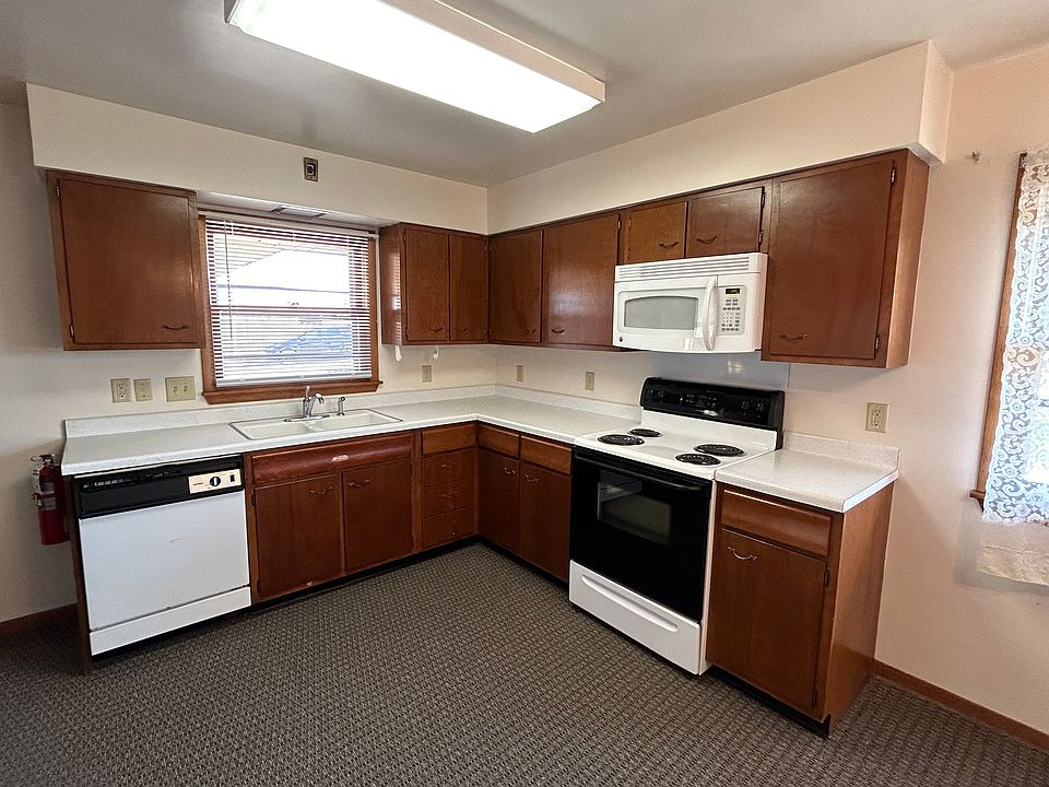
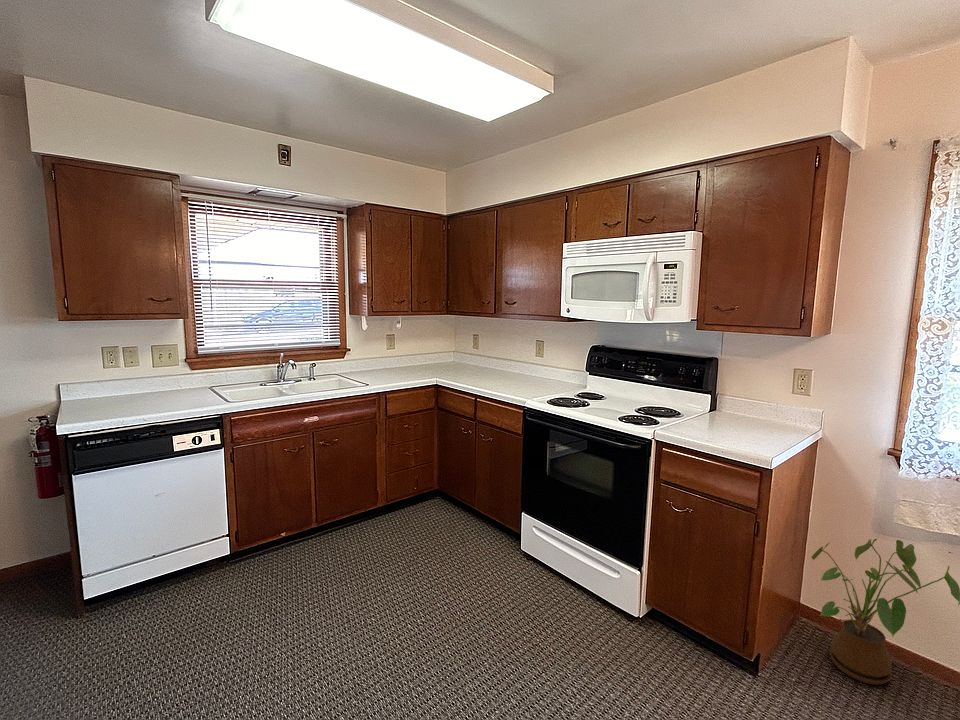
+ house plant (874, 613)
